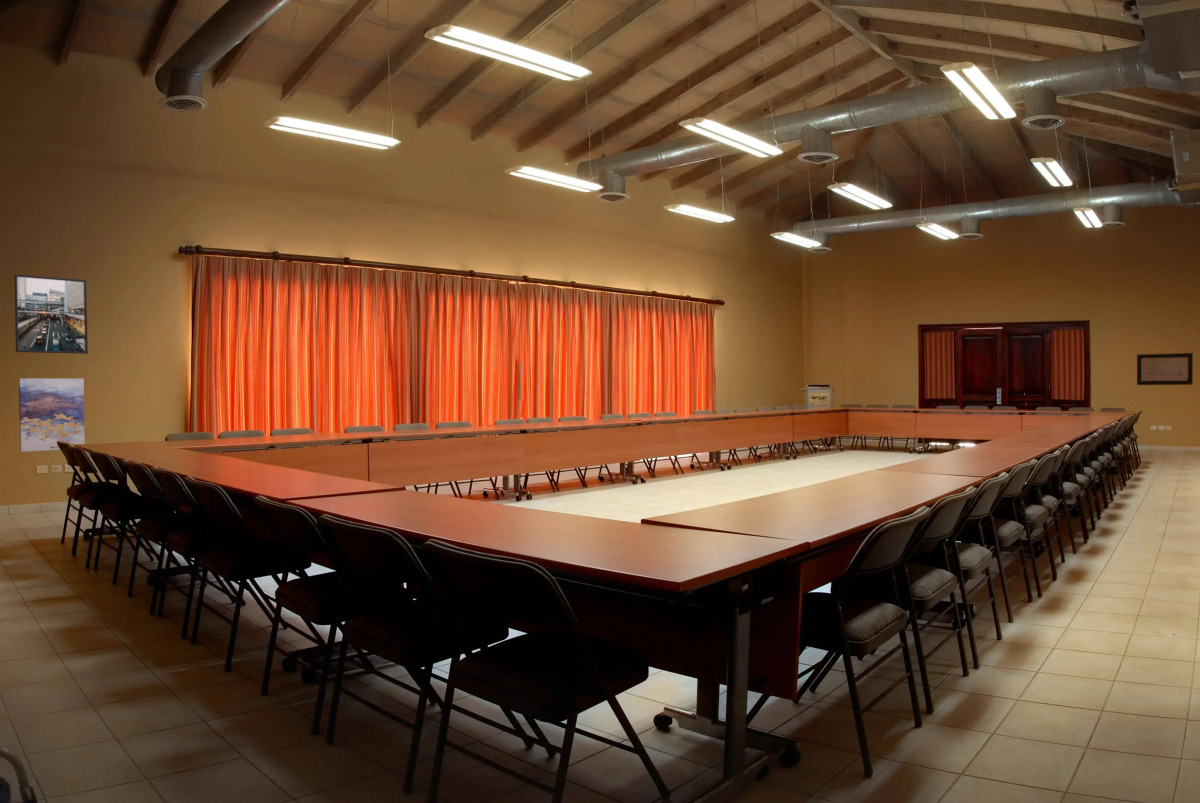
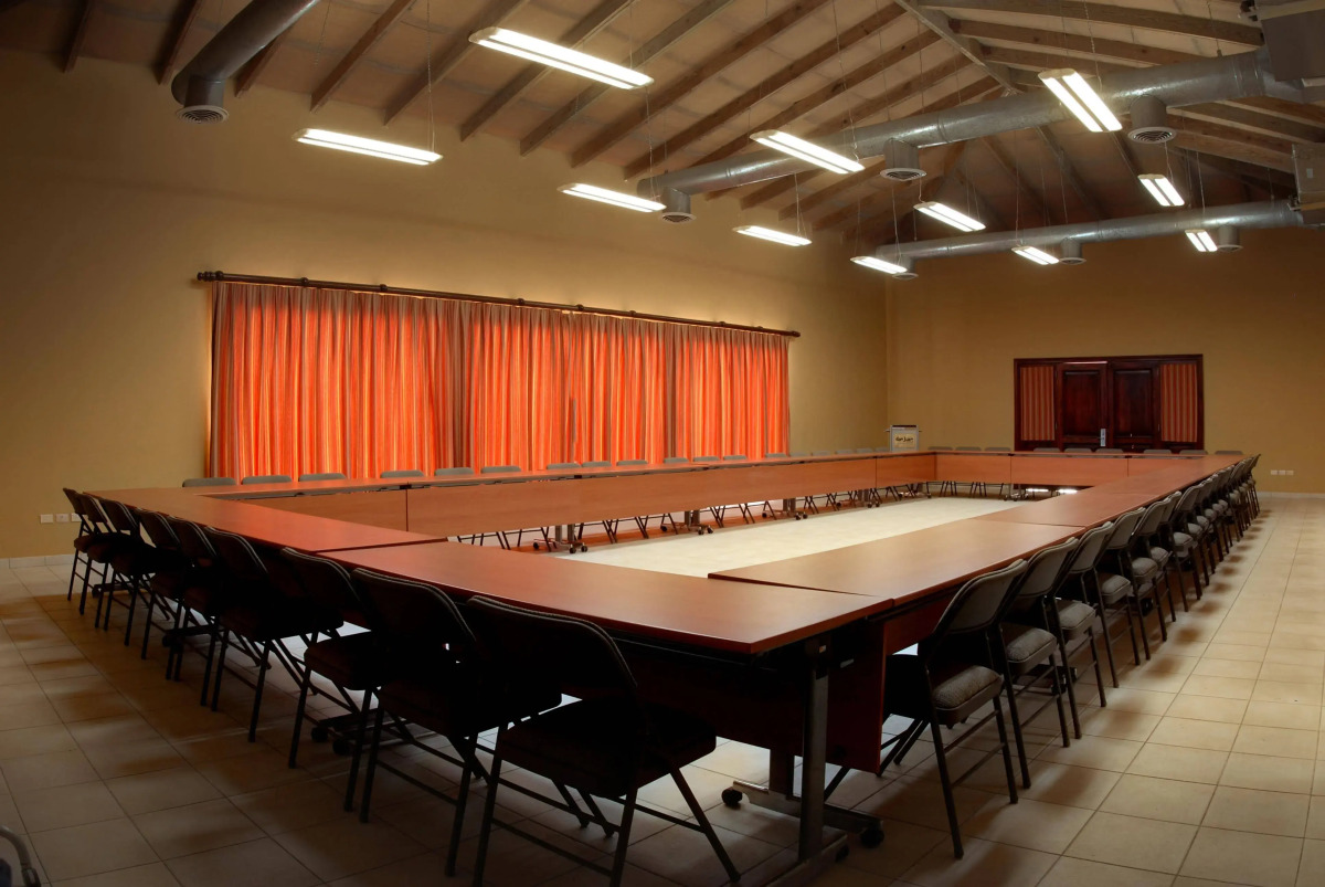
- wall art (52, 414)
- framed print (52, 315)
- wall art (1164, 369)
